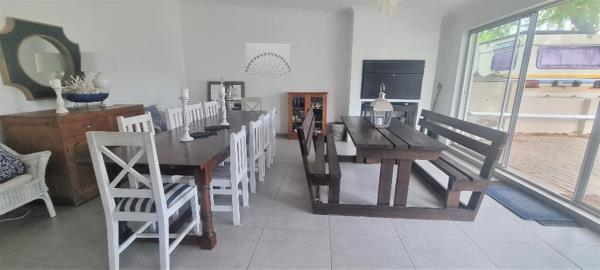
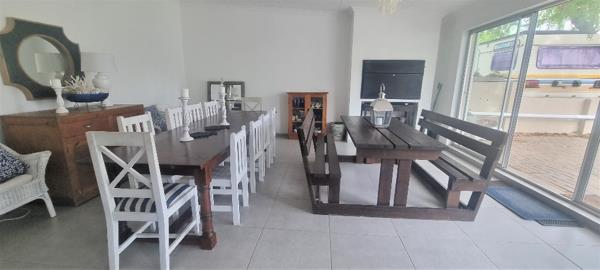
- wall art (268, 59)
